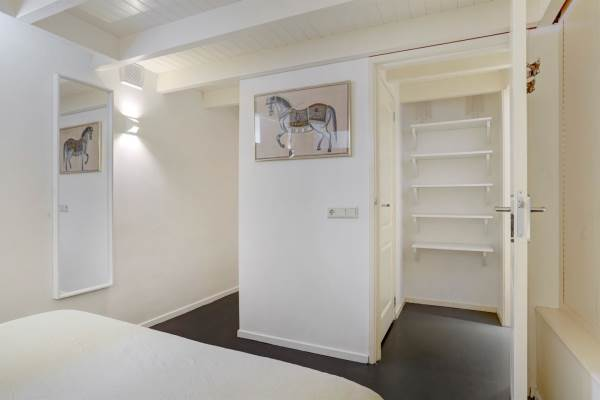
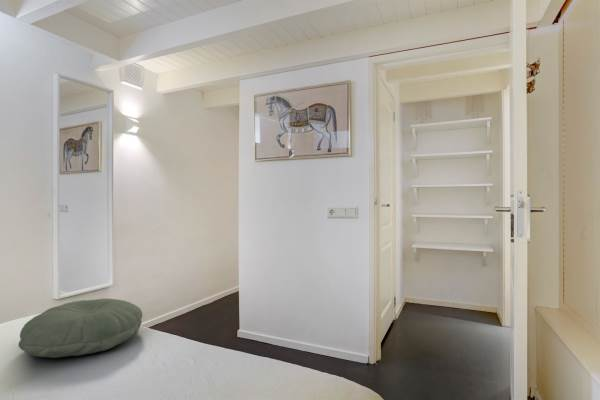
+ pillow (85, 324)
